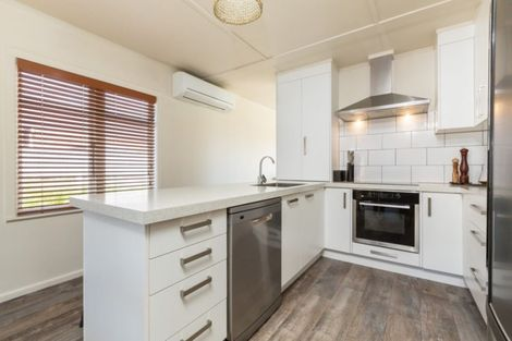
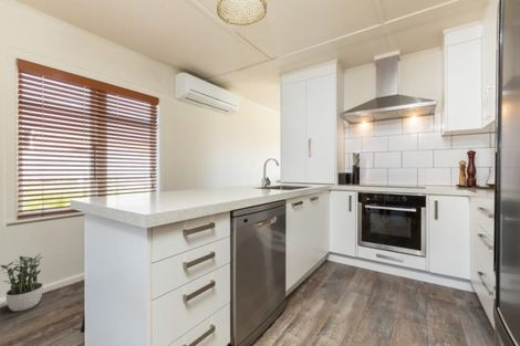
+ potted plant (22, 280)
